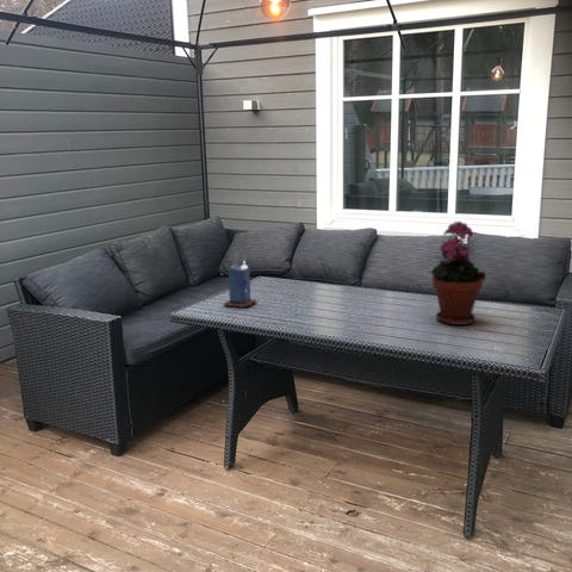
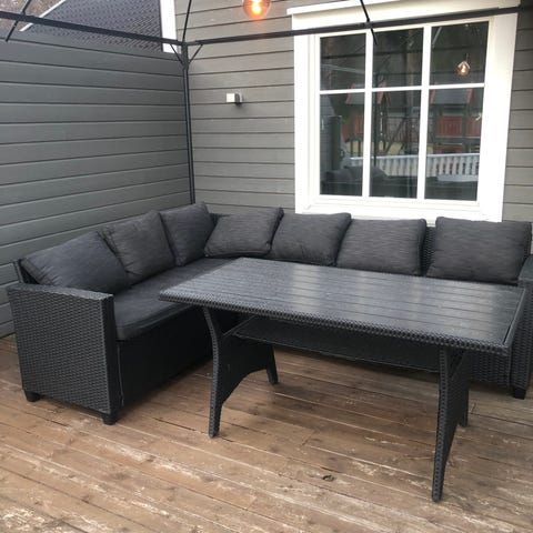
- potted plant (455, 271)
- candle (238, 282)
